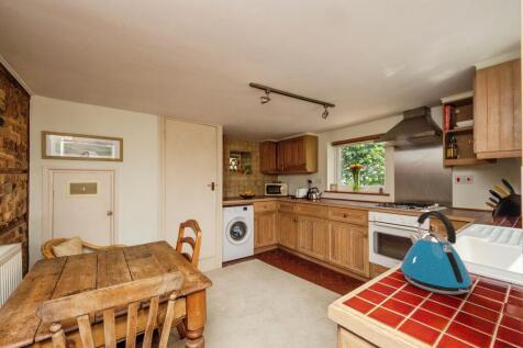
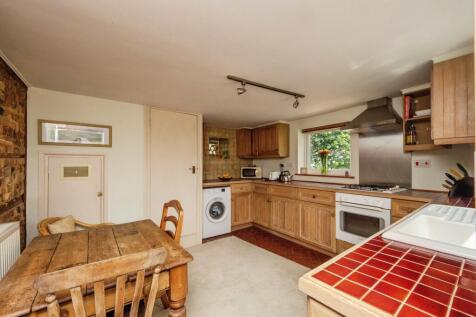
- kettle (435, 246)
